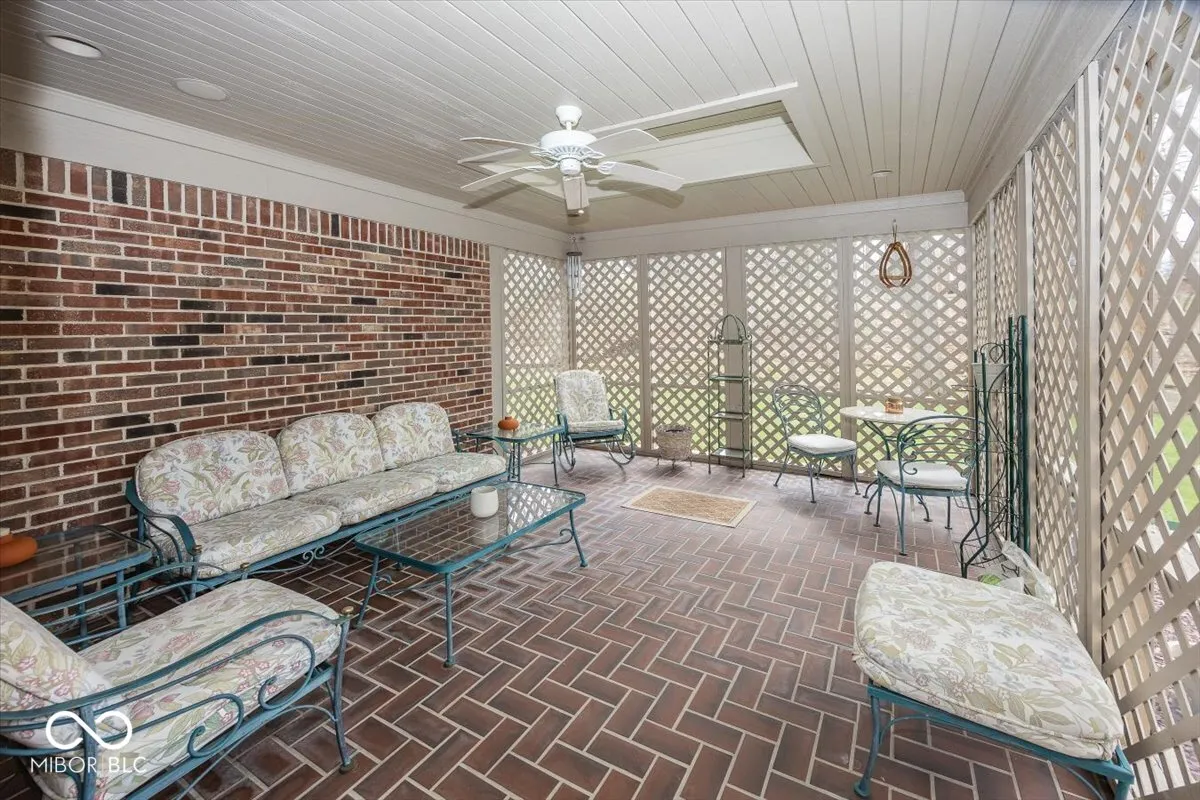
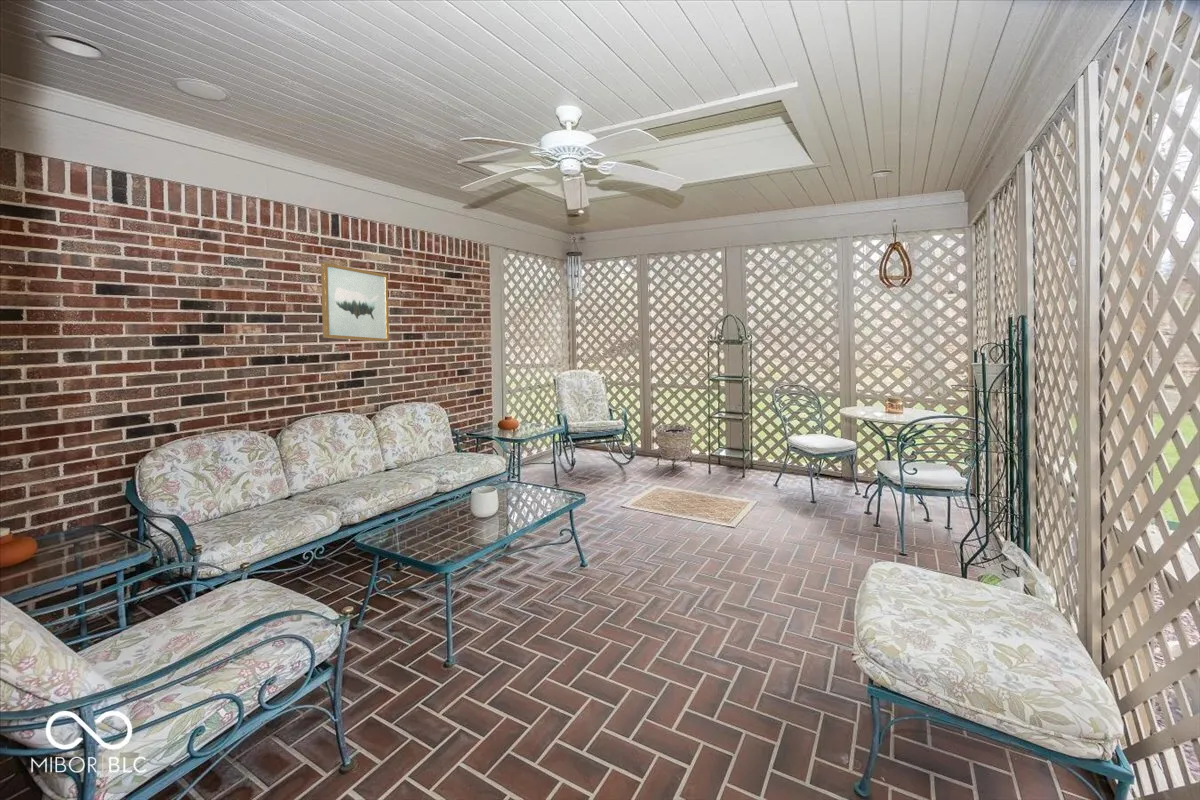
+ wall art (356, 304)
